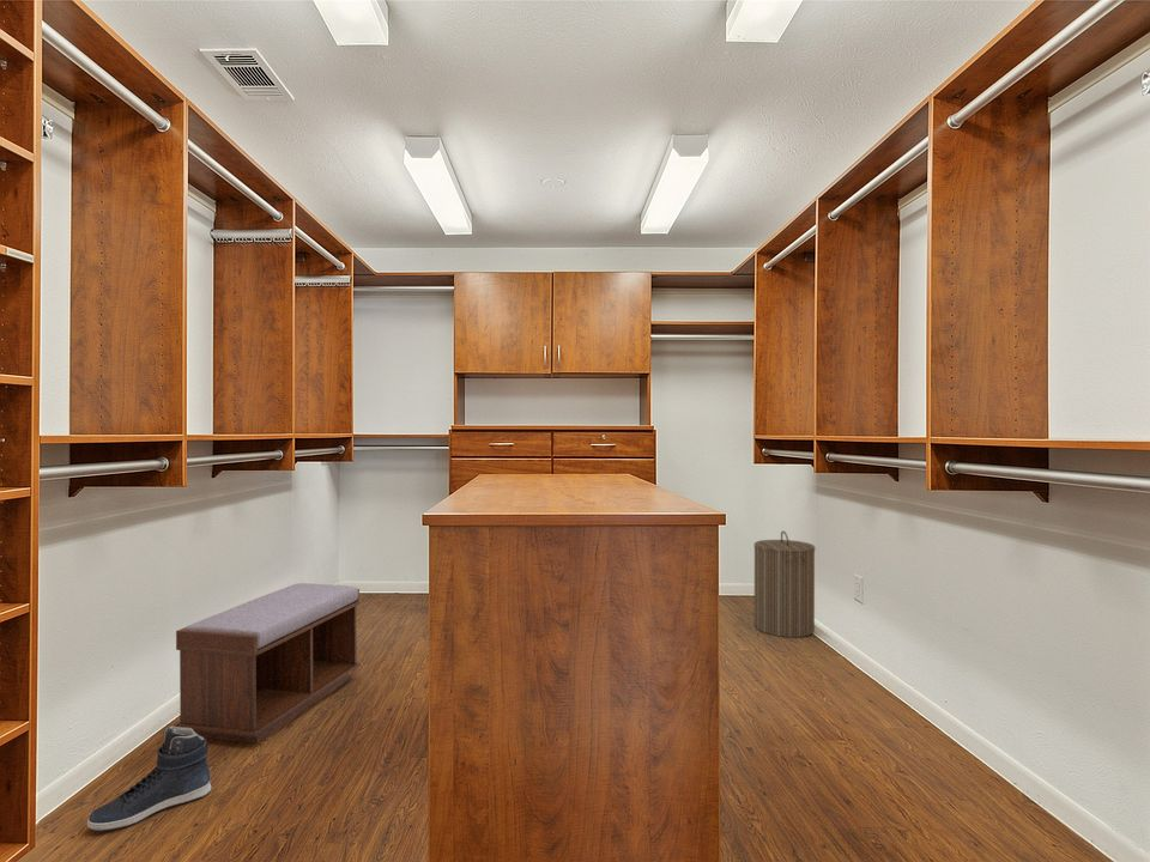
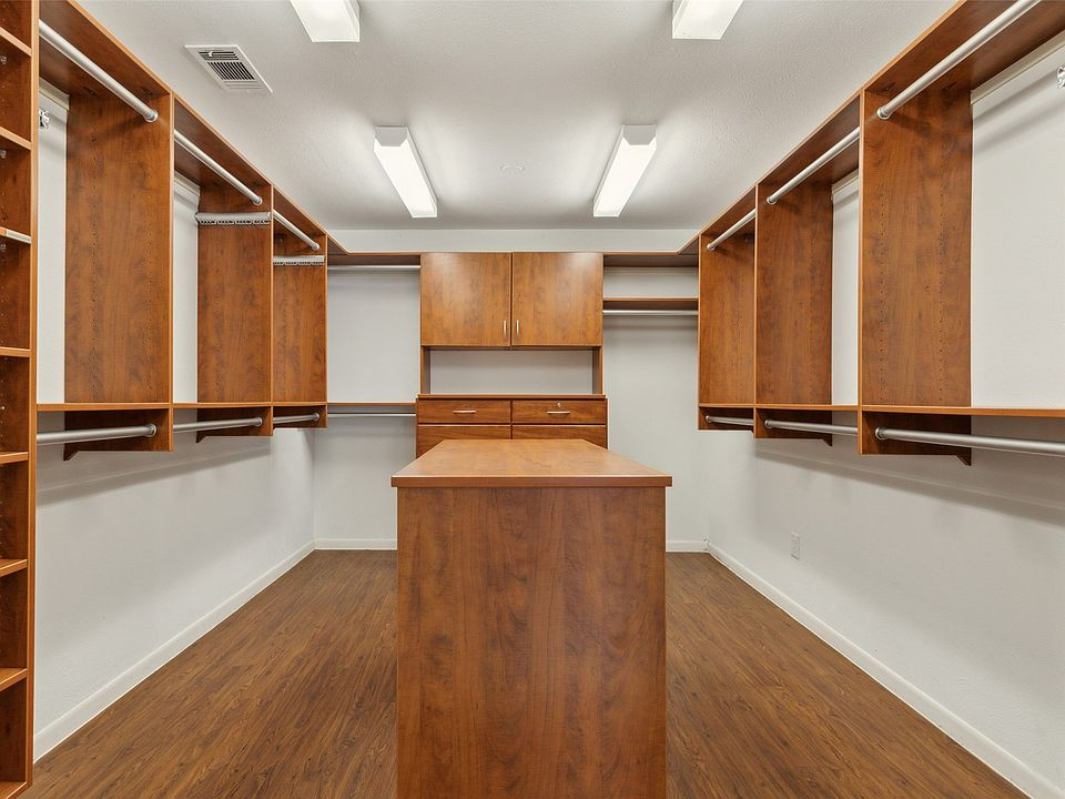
- bench (279, 652)
- sneaker (152, 772)
- laundry hamper (783, 579)
